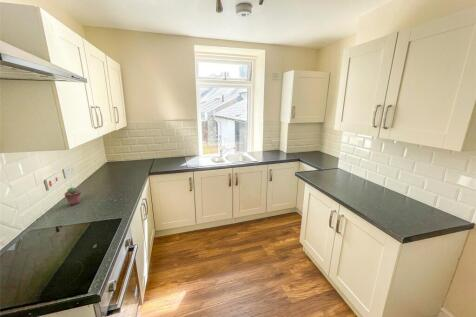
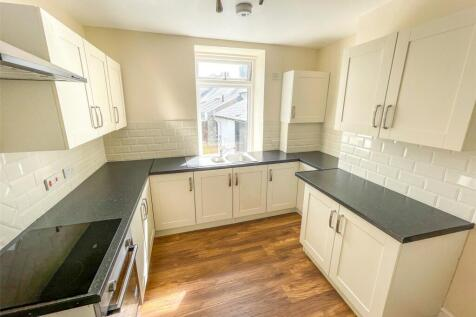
- potted succulent (73, 195)
